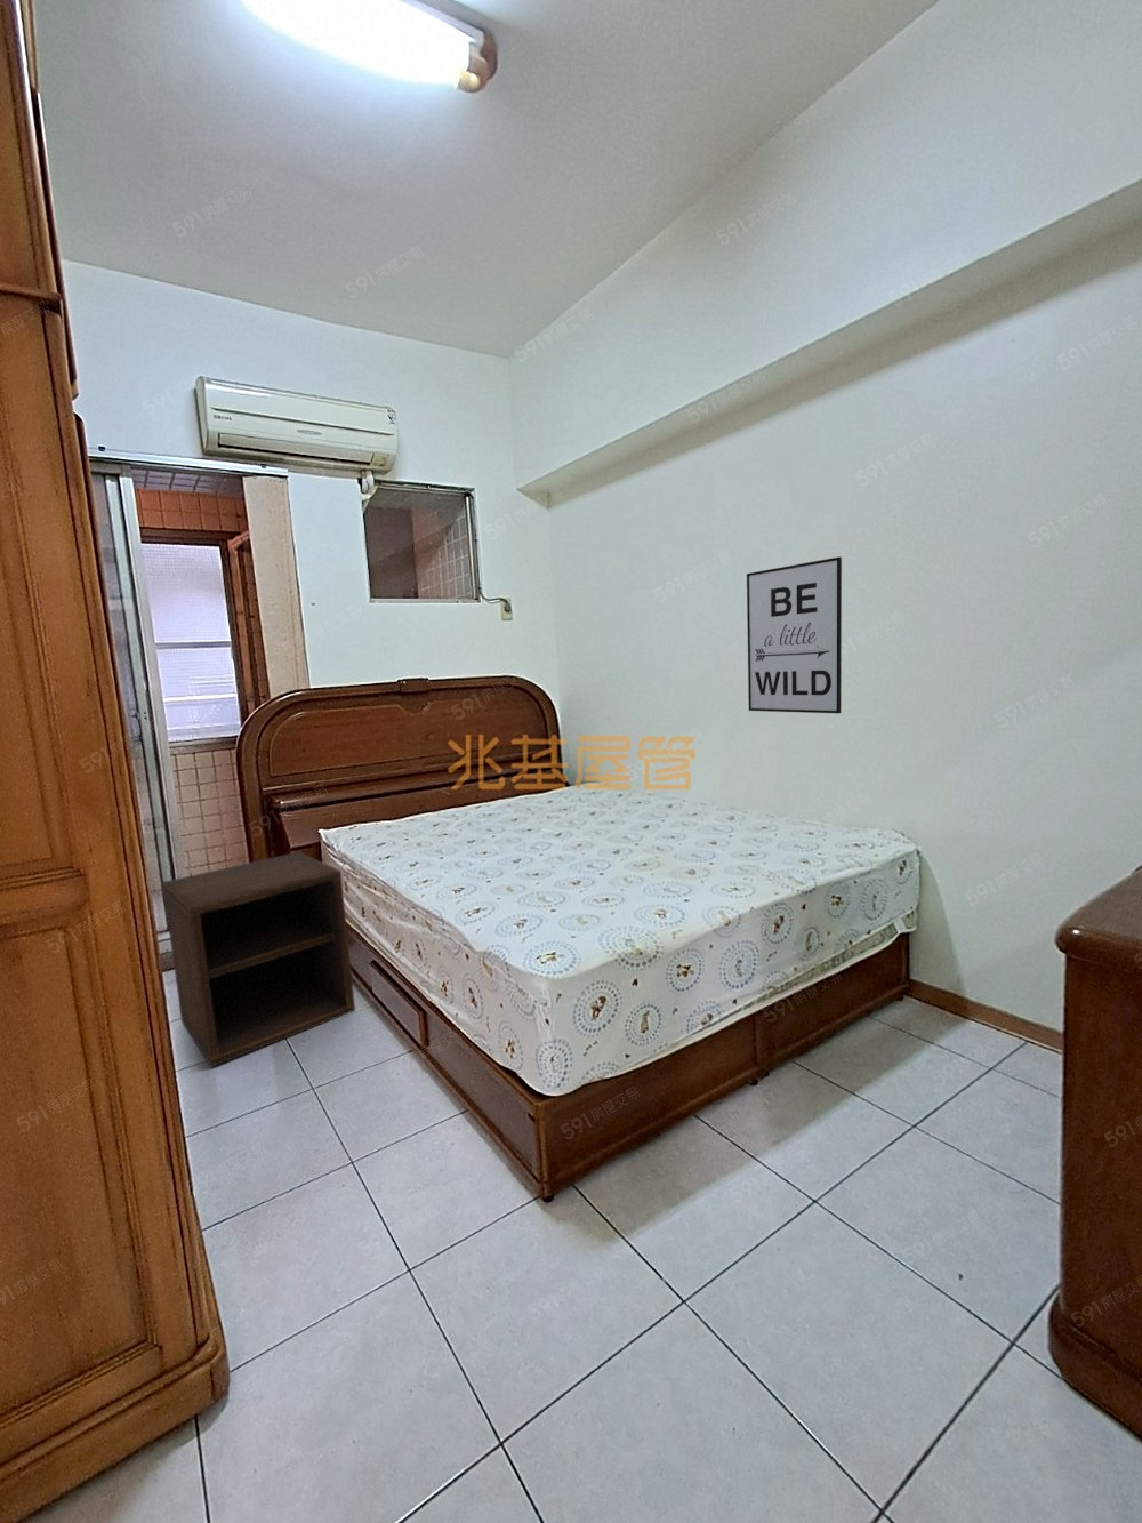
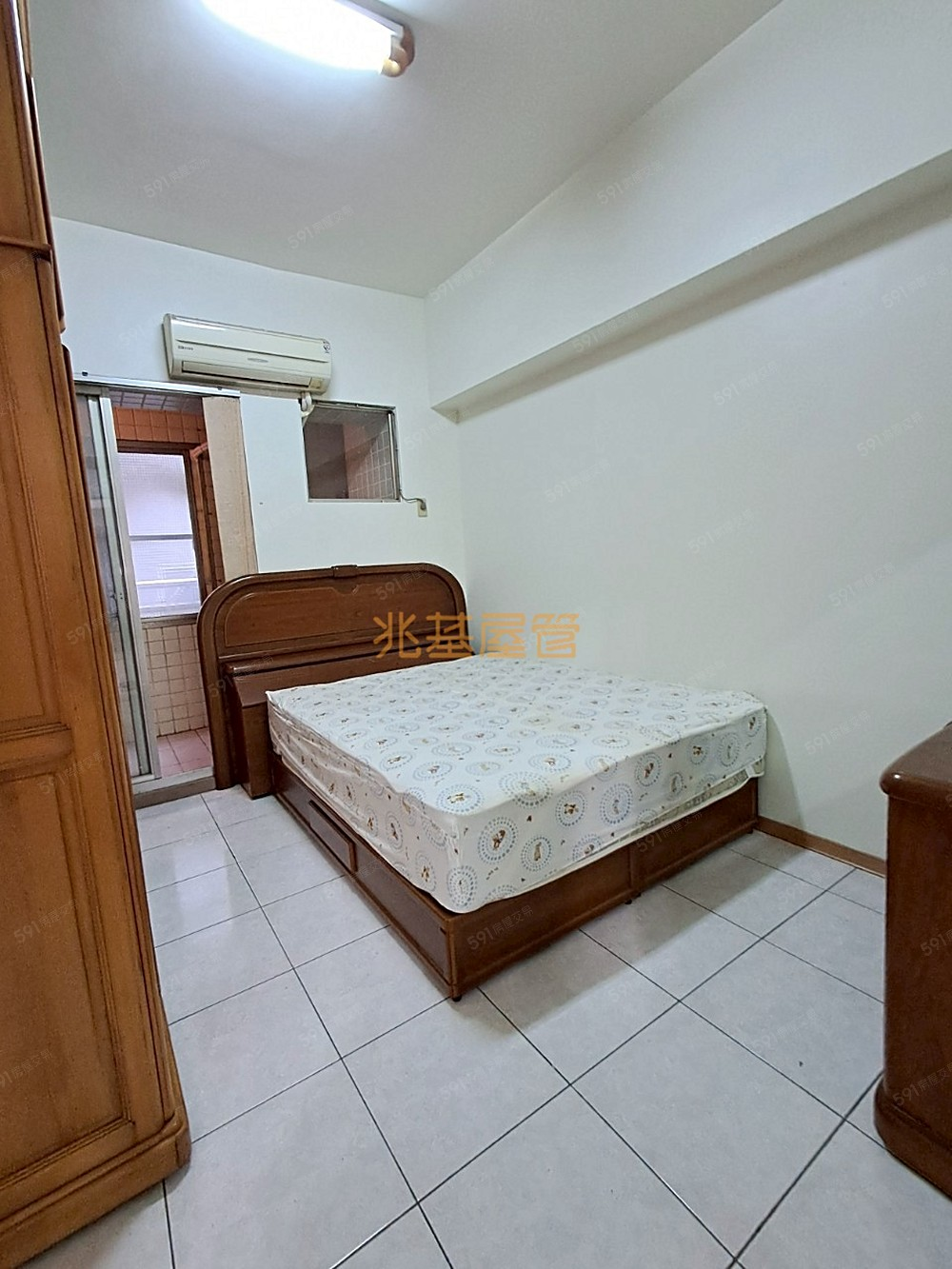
- wall art (792, 640)
- nightstand (259, 947)
